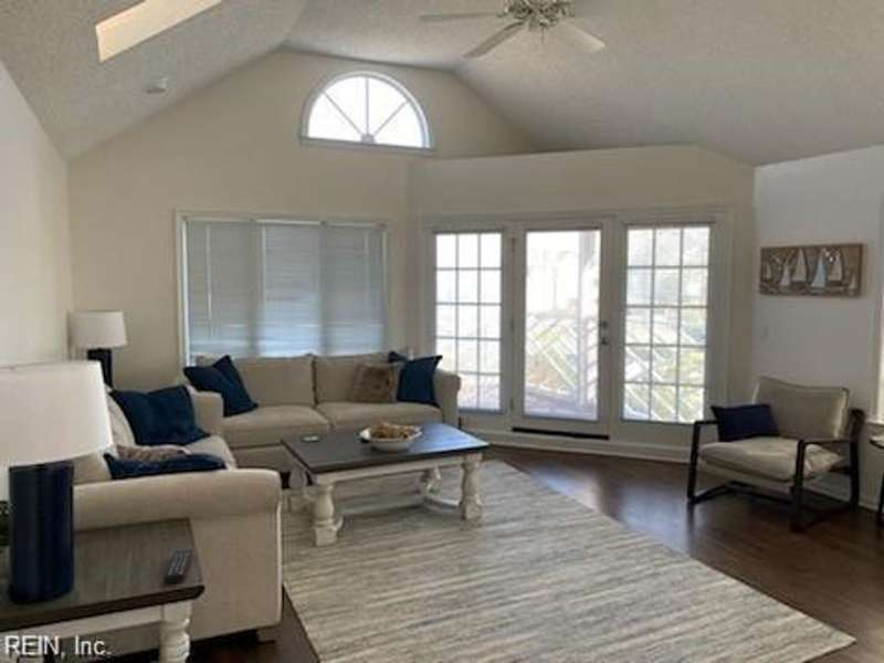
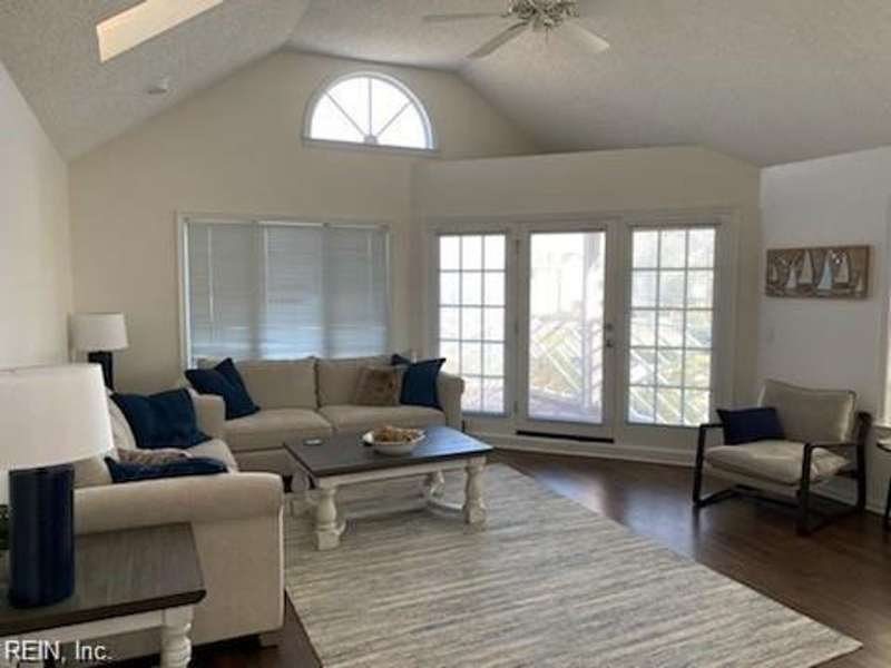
- remote control (179, 565)
